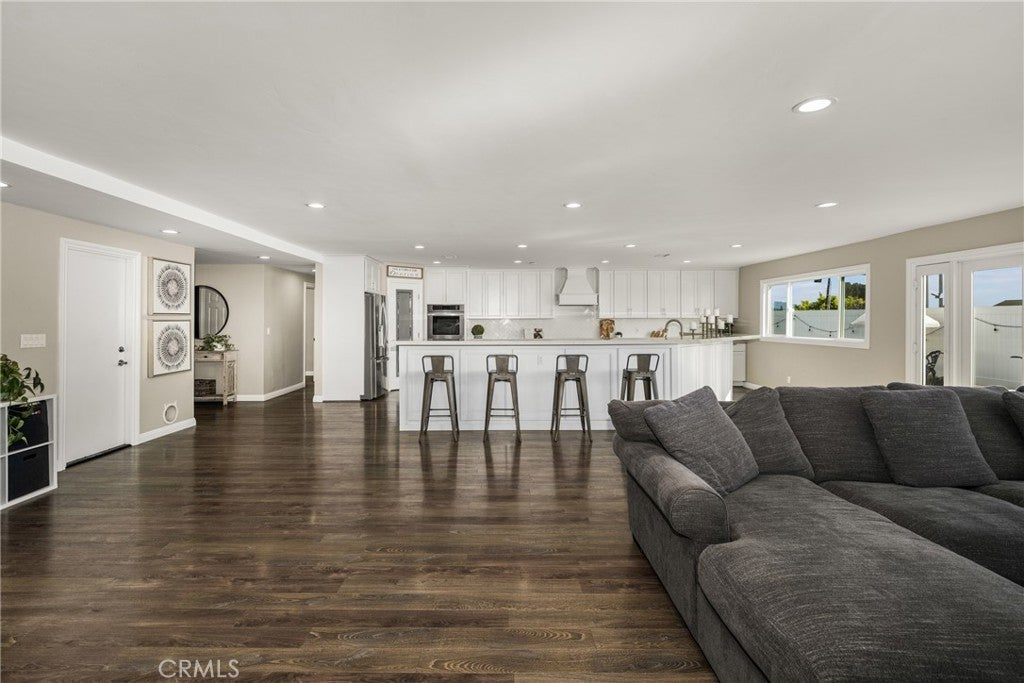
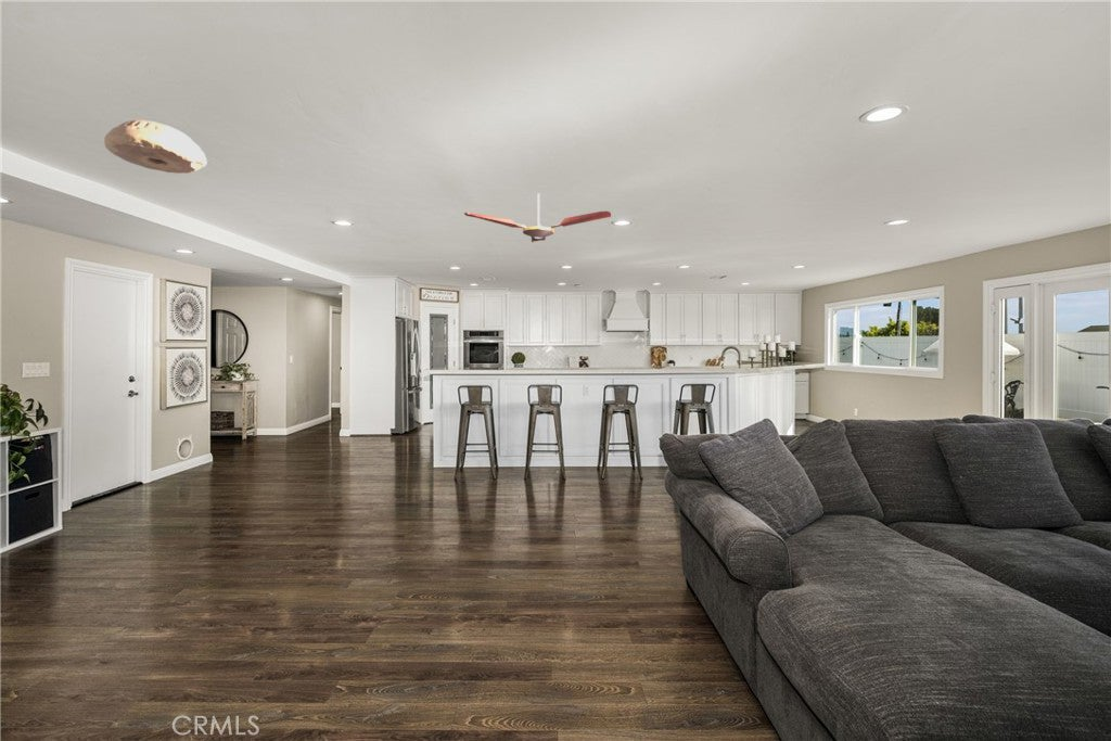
+ ceiling light (157, 144)
+ ceiling fan (537, 219)
